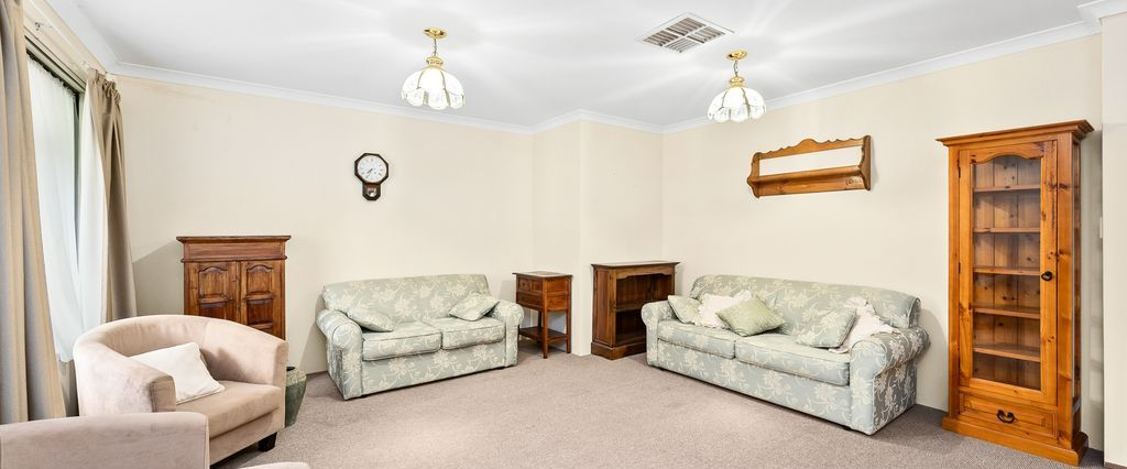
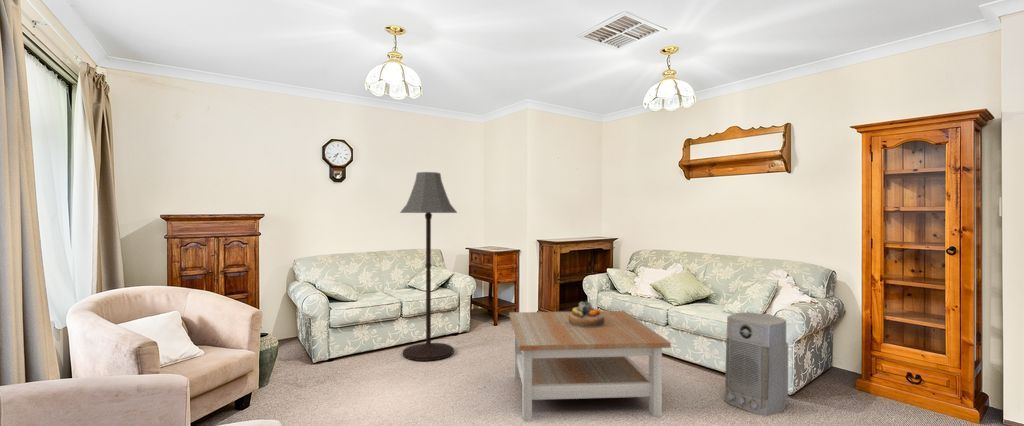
+ coffee table (579, 359)
+ floor lamp (428, 263)
+ air purifier (757, 360)
+ decorative bowl (586, 312)
